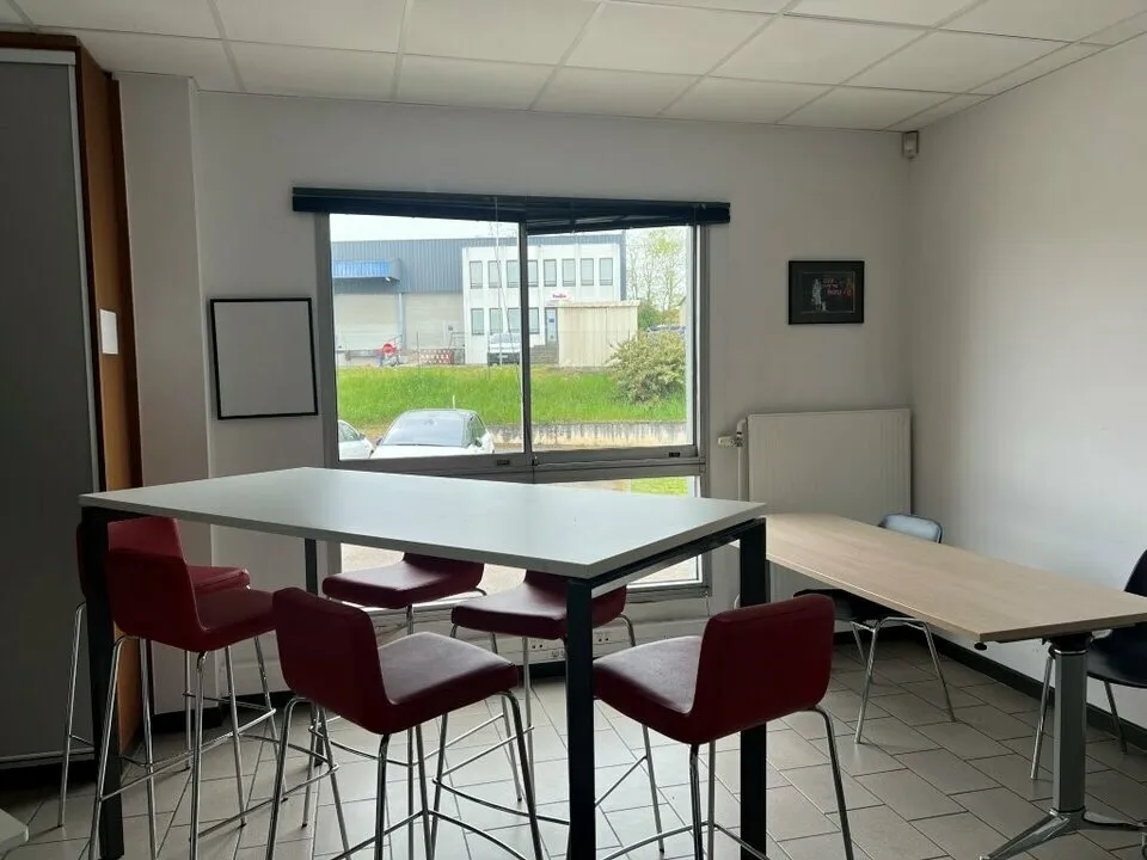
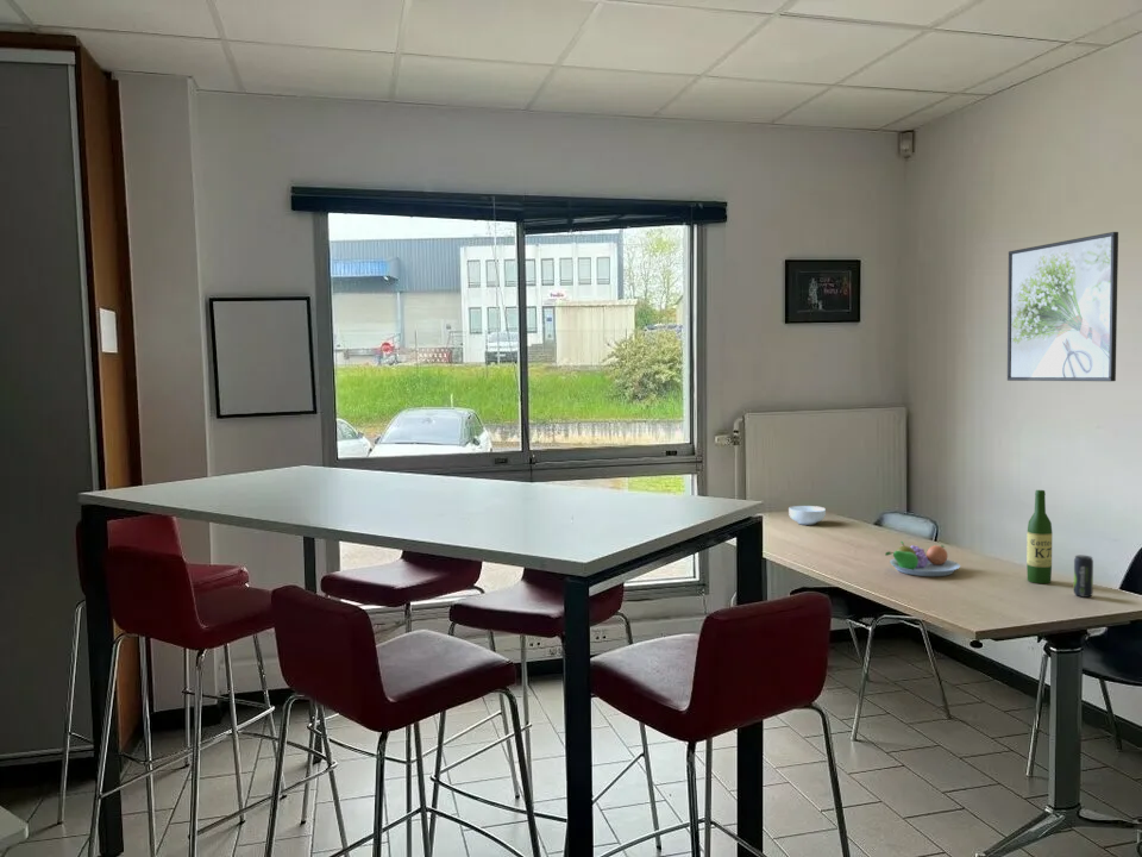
+ wine bottle (1039, 536)
+ cereal bowl (807, 515)
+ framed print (1058, 312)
+ beverage can (1083, 576)
+ fruit bowl (921, 557)
